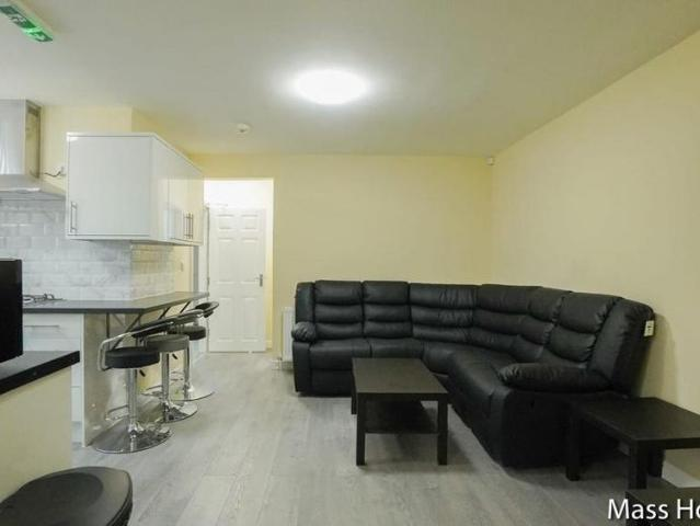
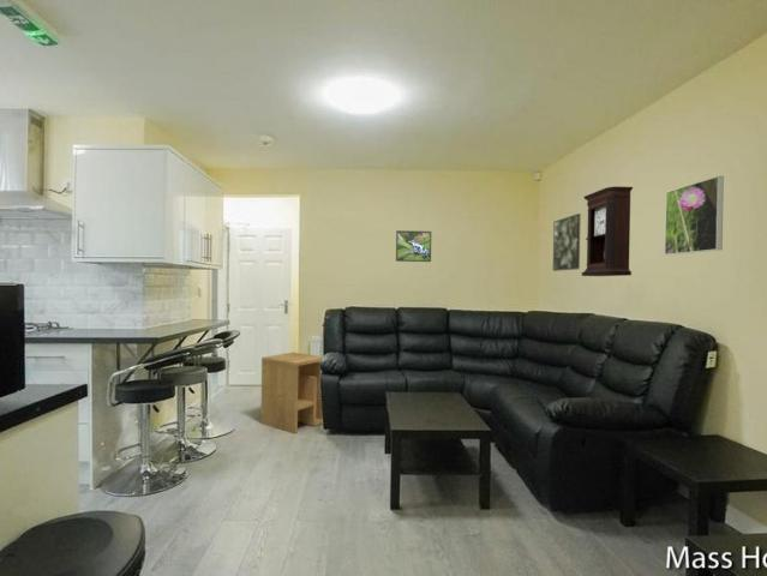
+ side table (293, 390)
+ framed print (413, 246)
+ pendulum clock (604, 234)
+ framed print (565, 244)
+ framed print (691, 218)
